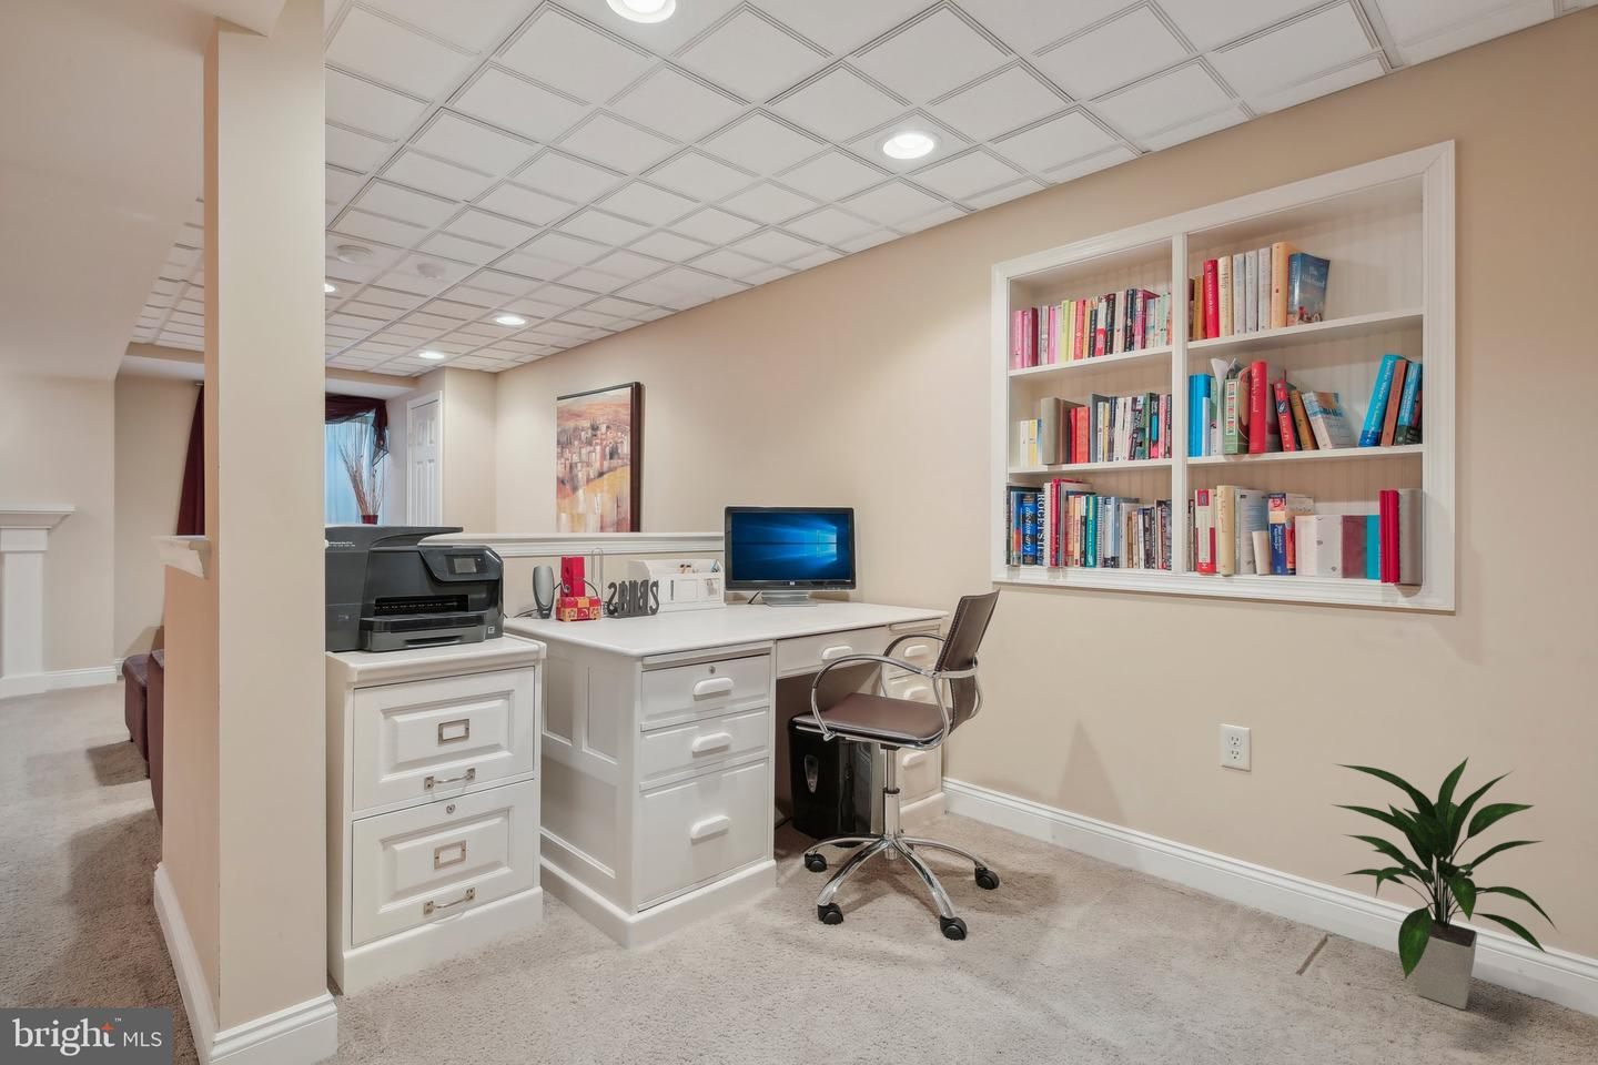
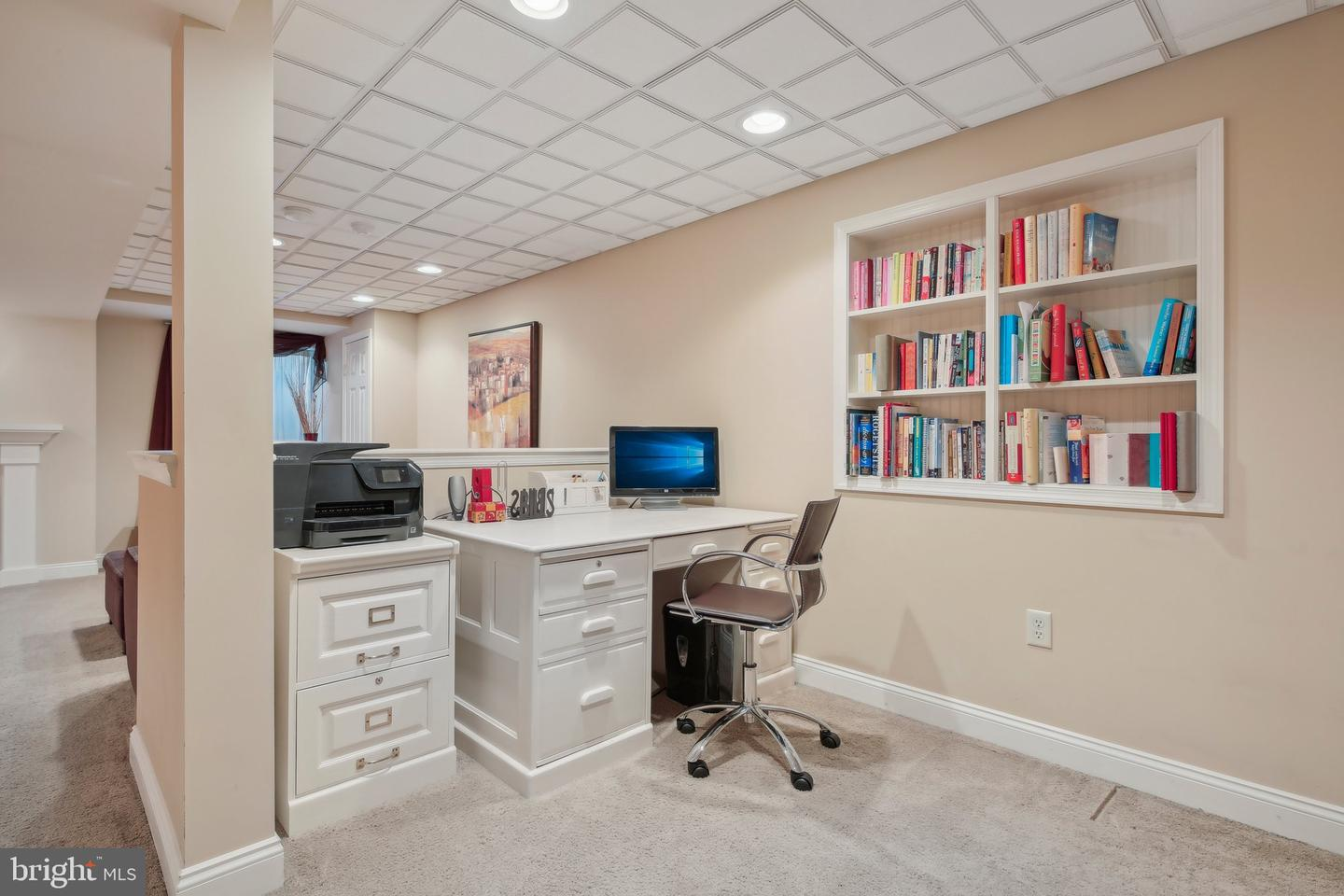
- indoor plant (1436, 875)
